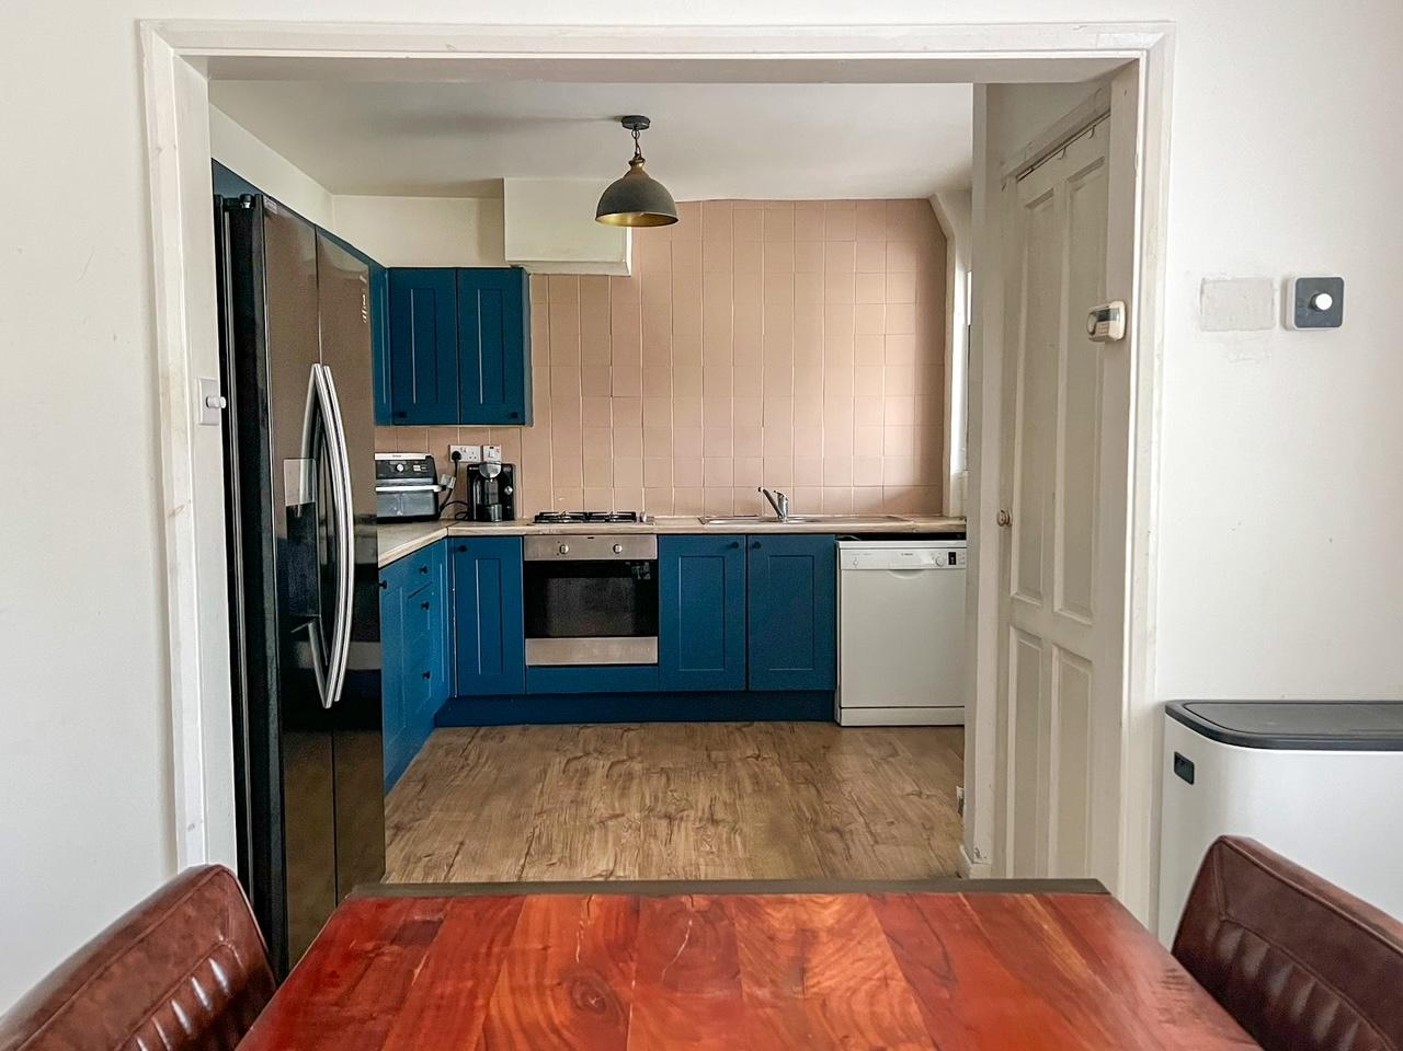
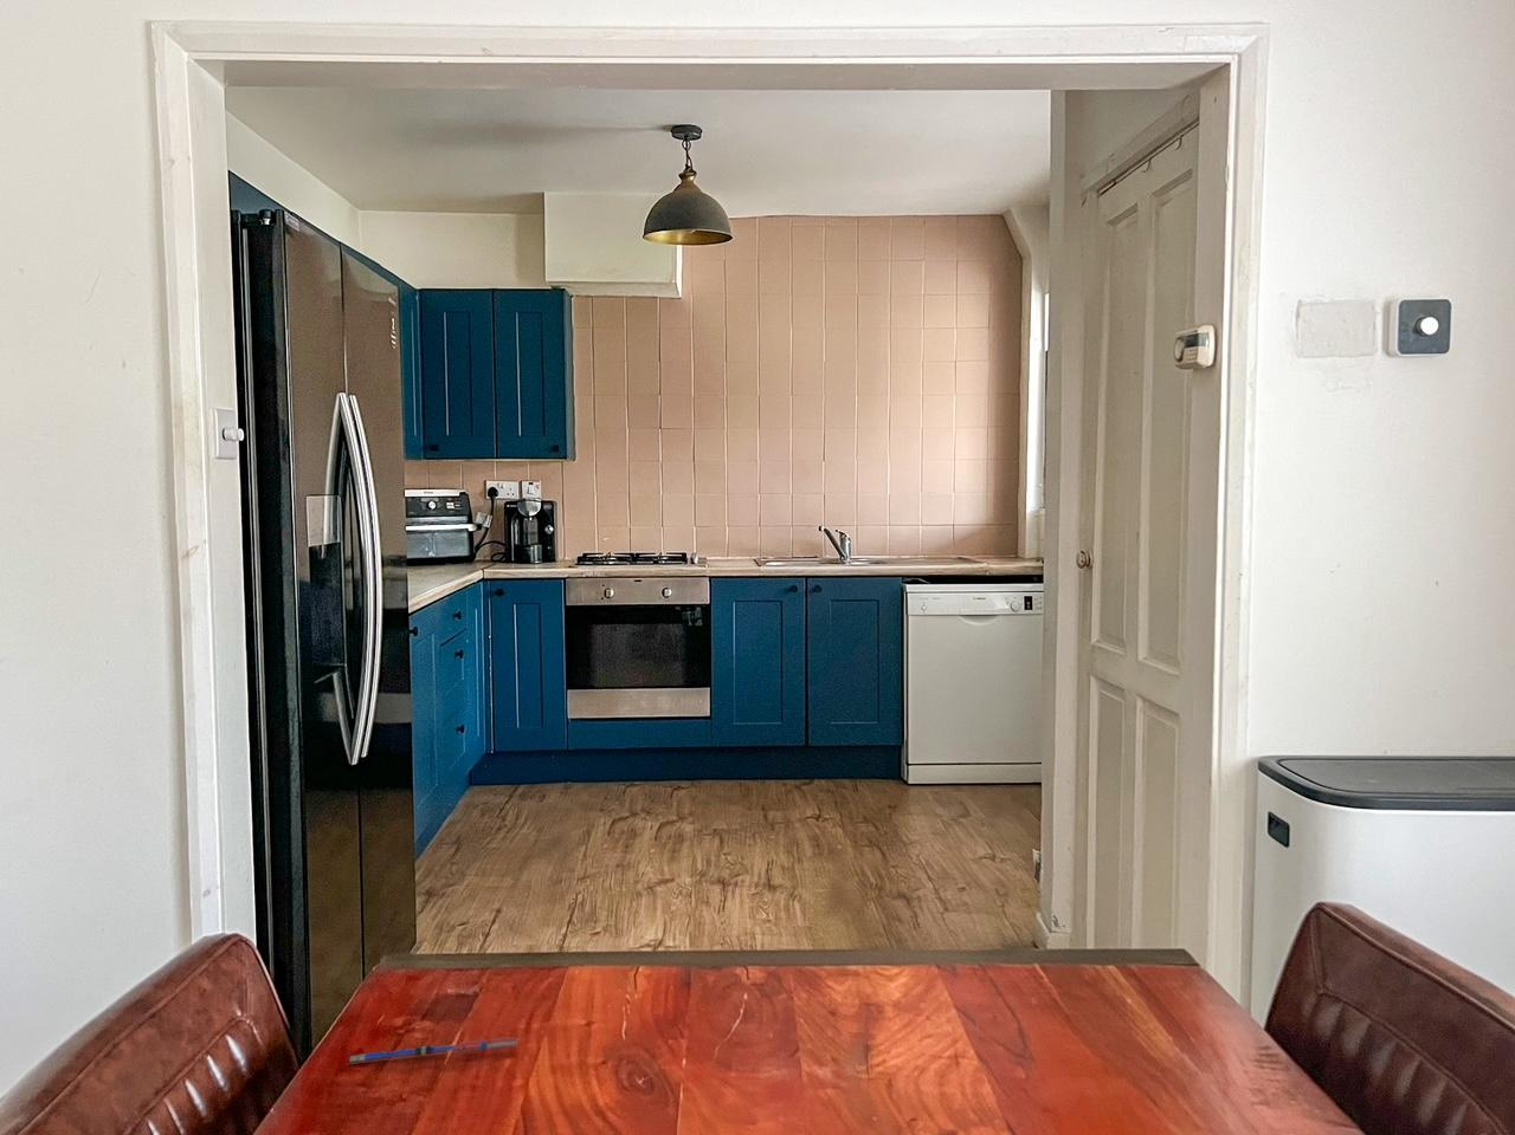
+ pen (434, 1048)
